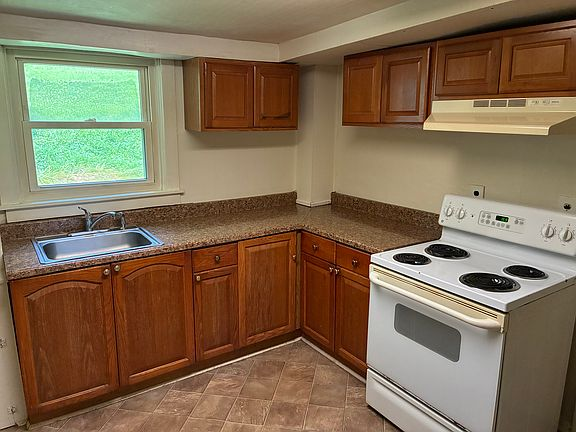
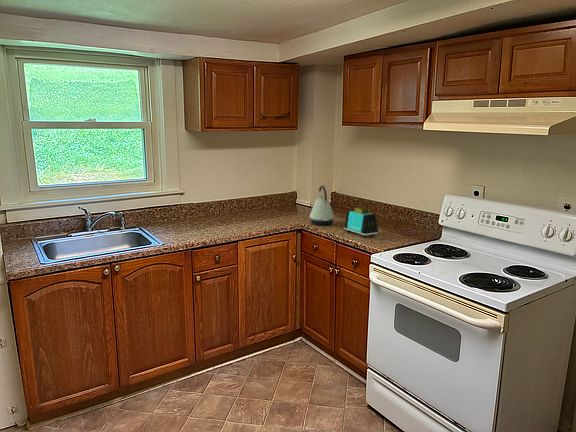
+ kettle (321, 204)
+ toaster (361, 220)
